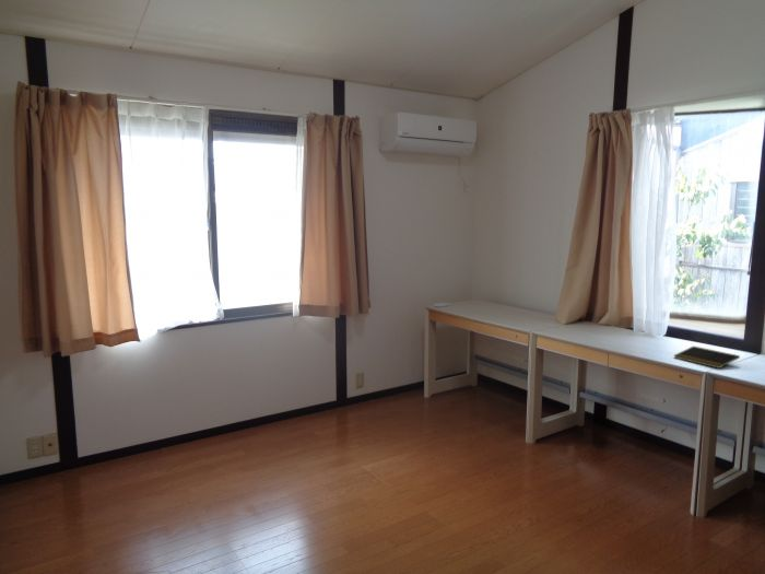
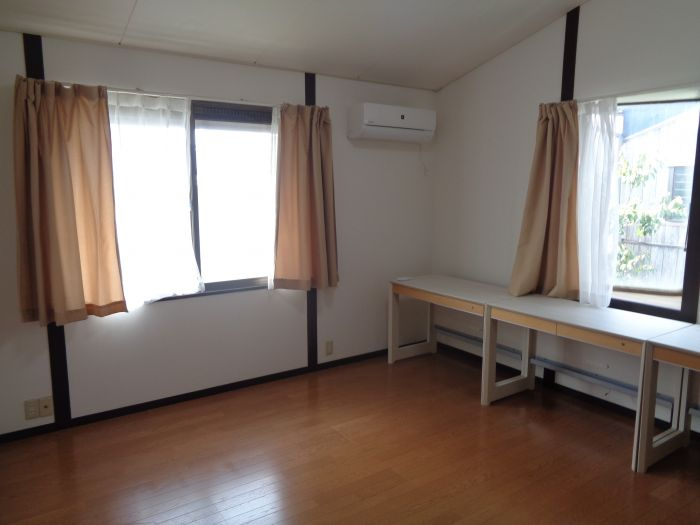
- notepad (705, 356)
